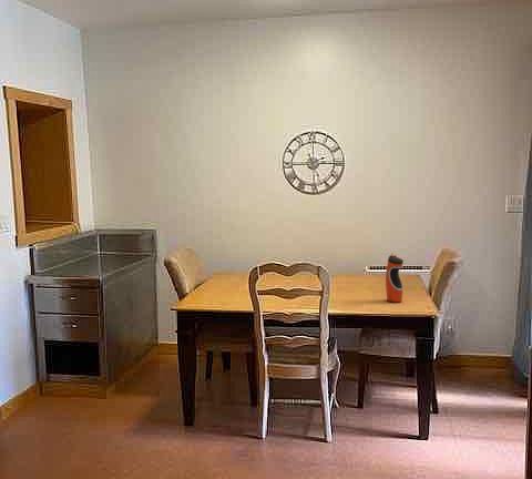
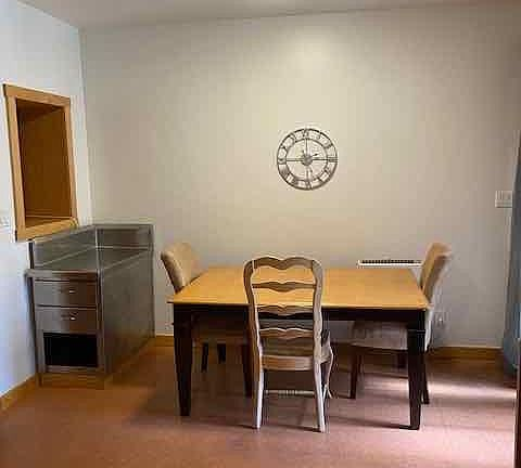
- water bottle (393, 277)
